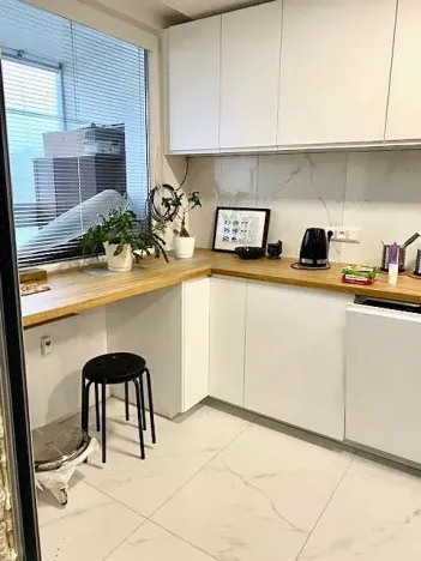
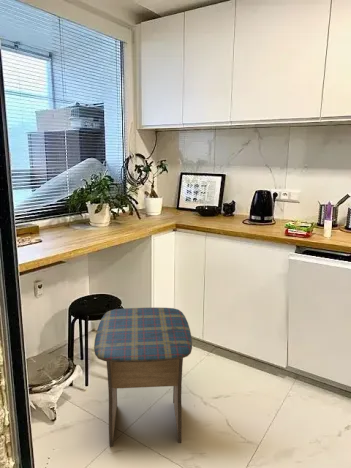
+ stool (144, 376)
